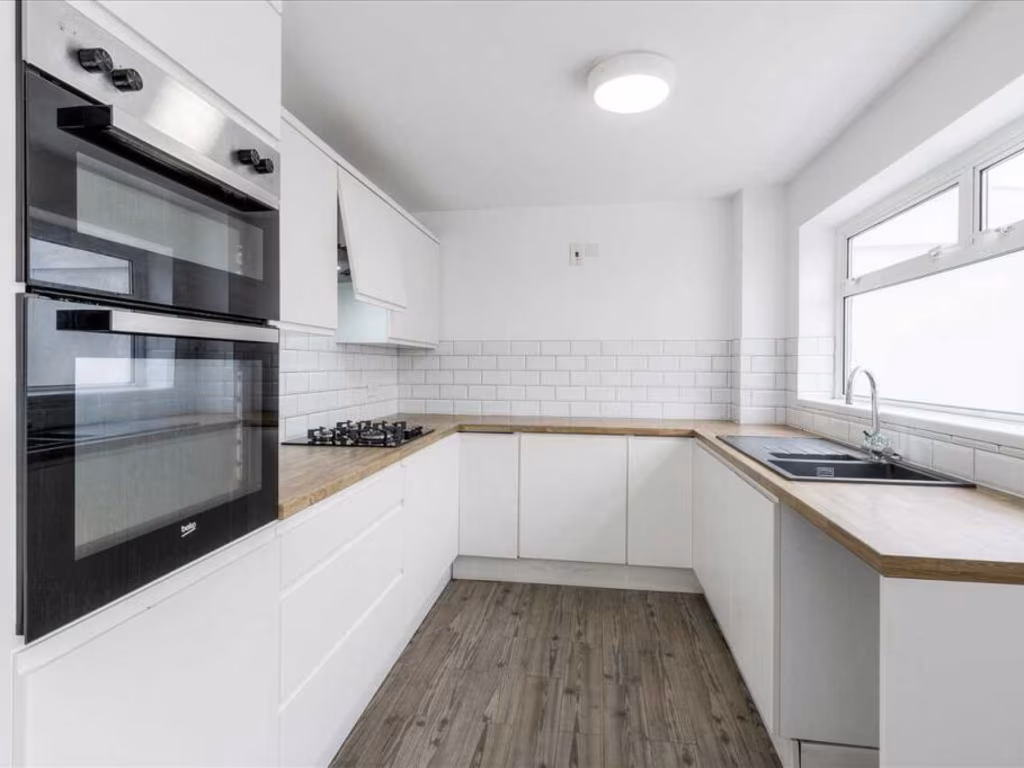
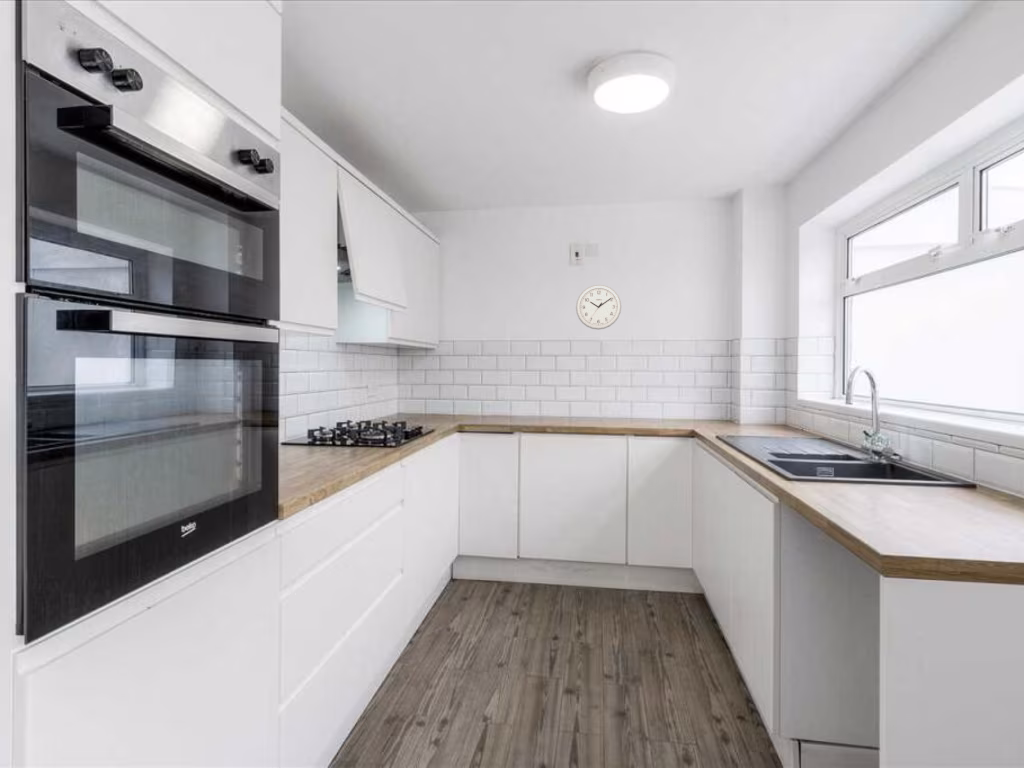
+ wall clock (598, 306)
